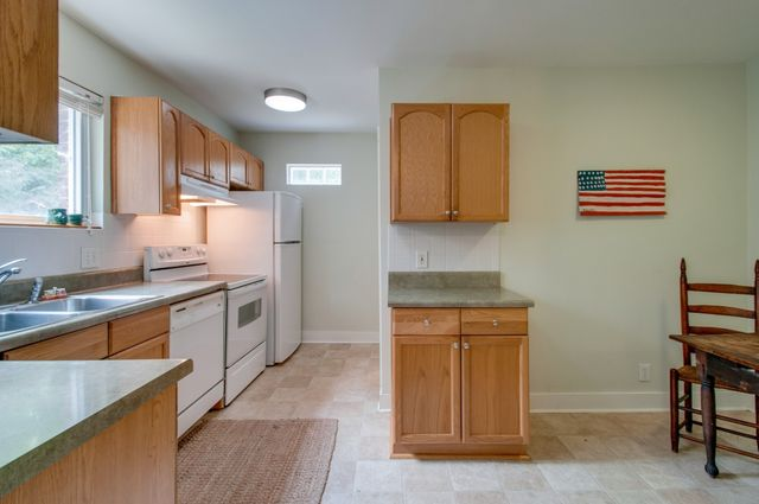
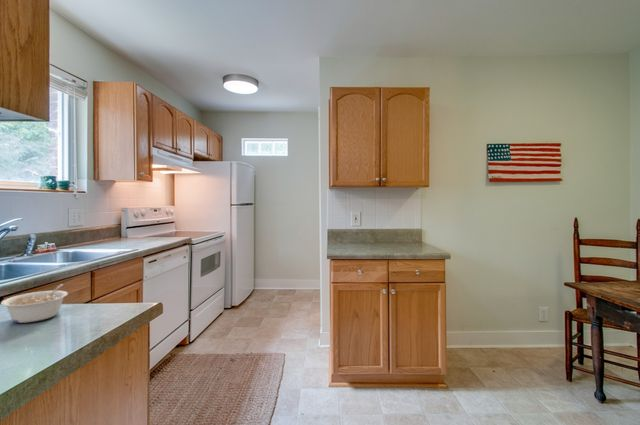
+ legume (36, 304)
